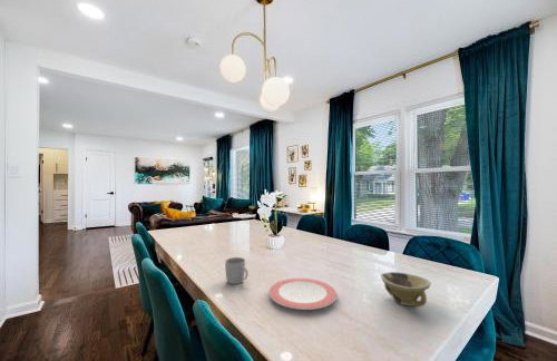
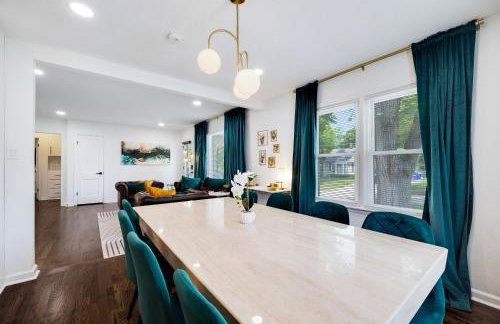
- plate (302, 293)
- mug (237, 271)
- bowl (404, 290)
